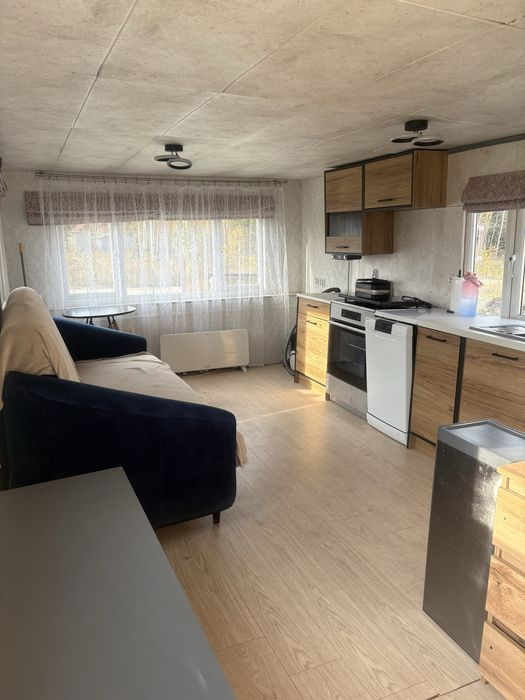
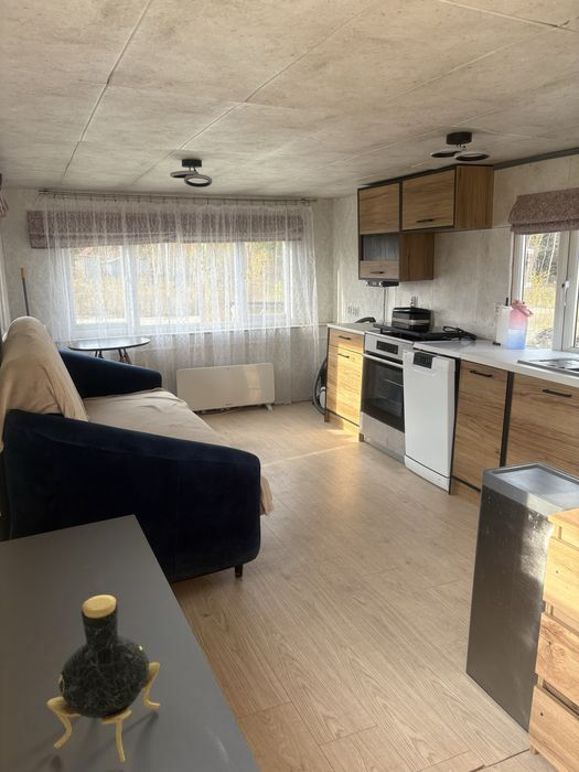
+ vase (104, 666)
